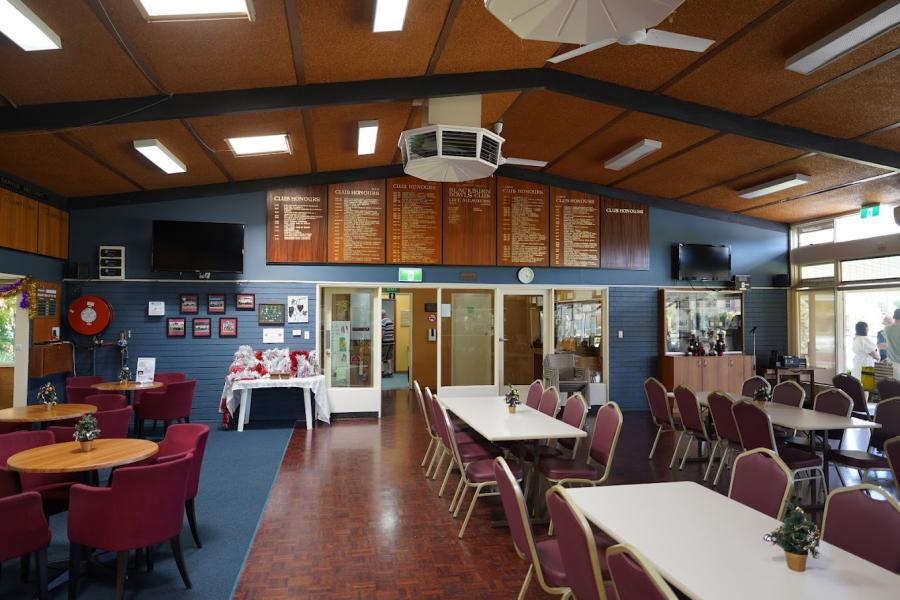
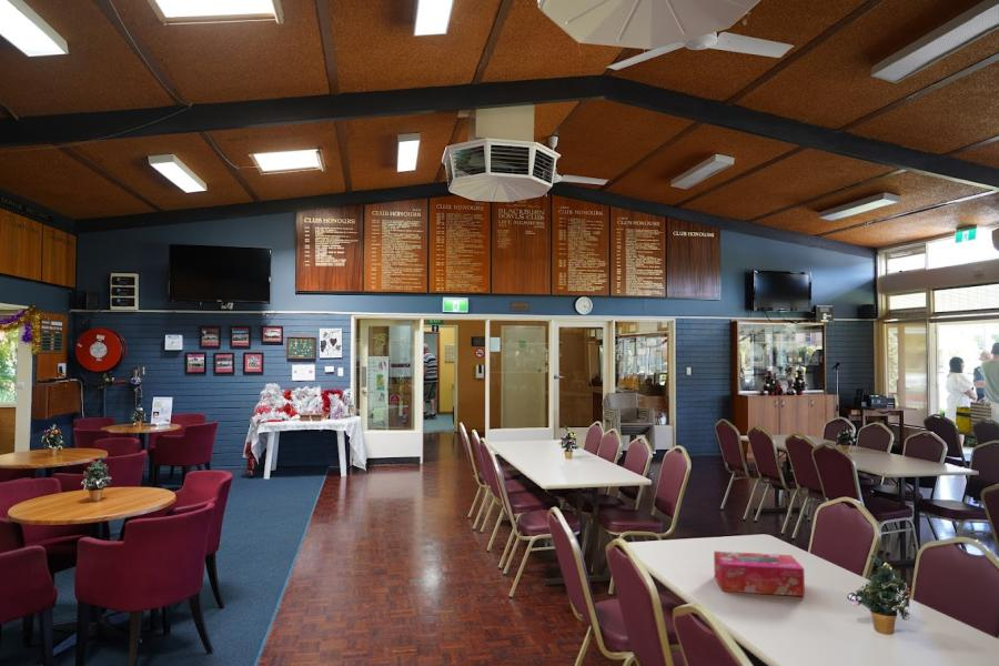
+ tissue box (757, 573)
